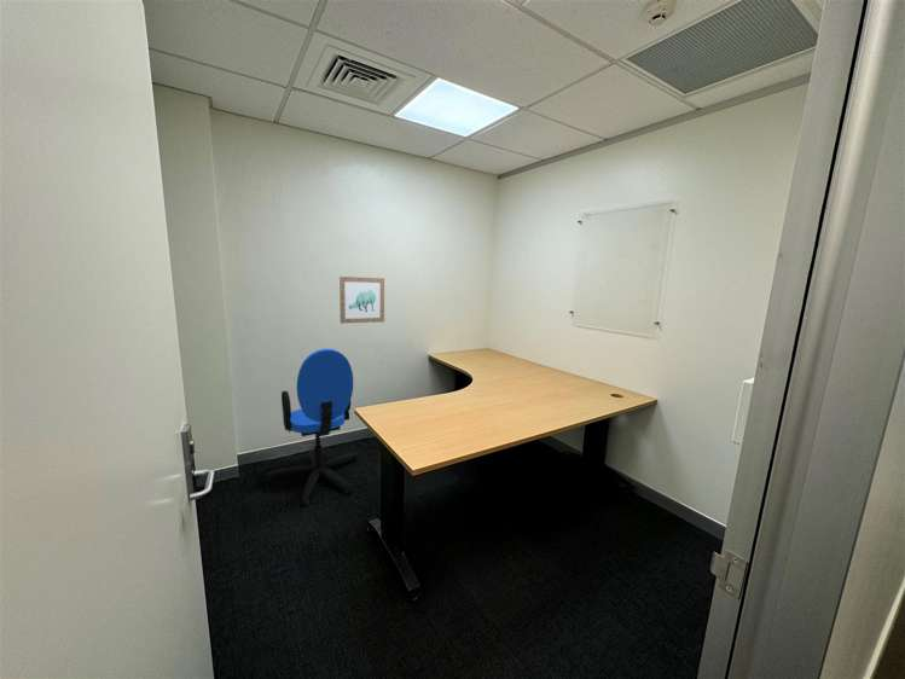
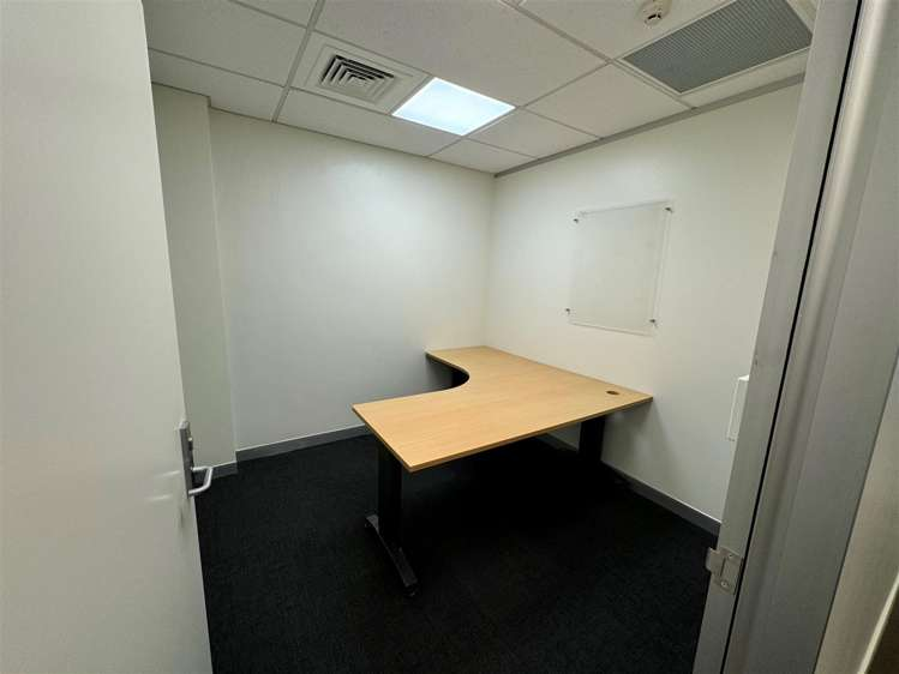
- wall art (362, 300)
- office chair (317, 411)
